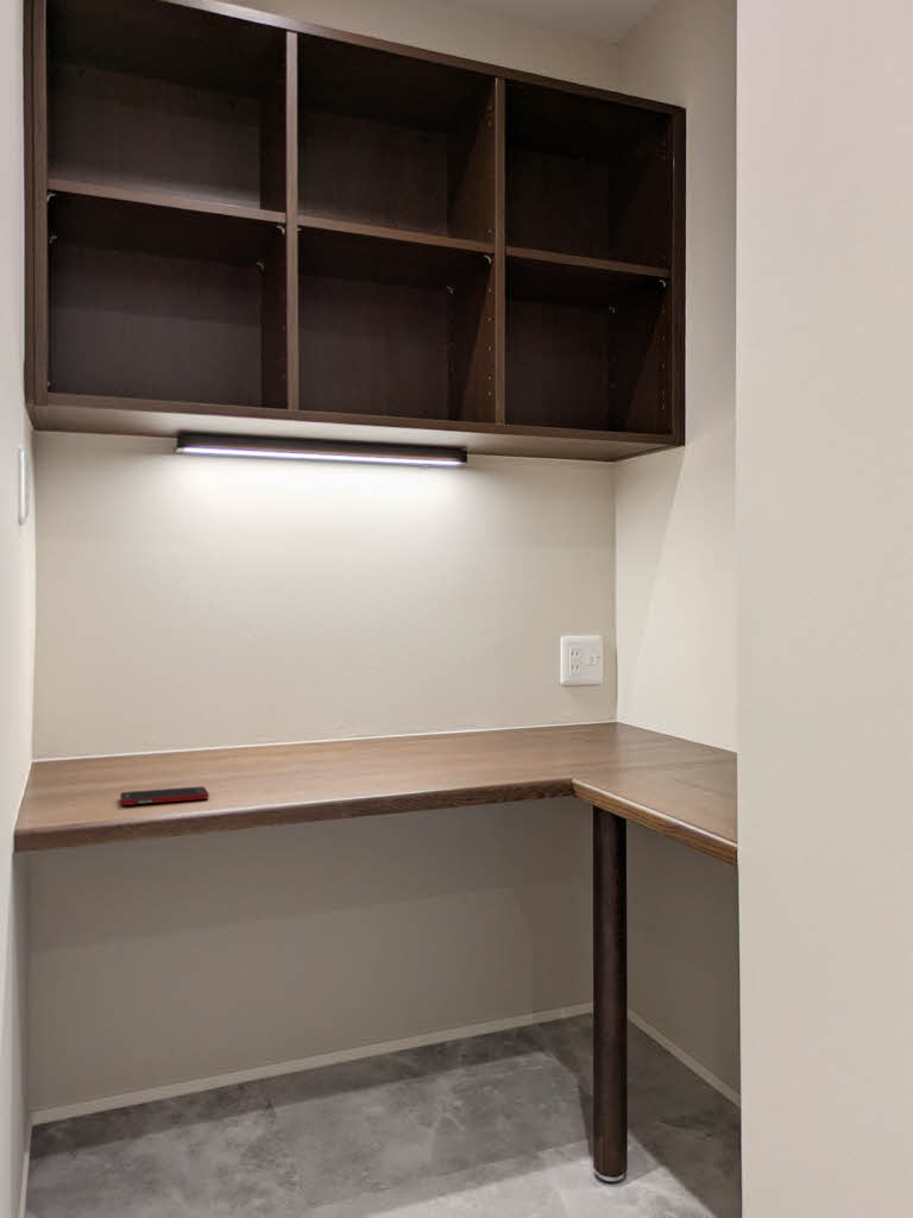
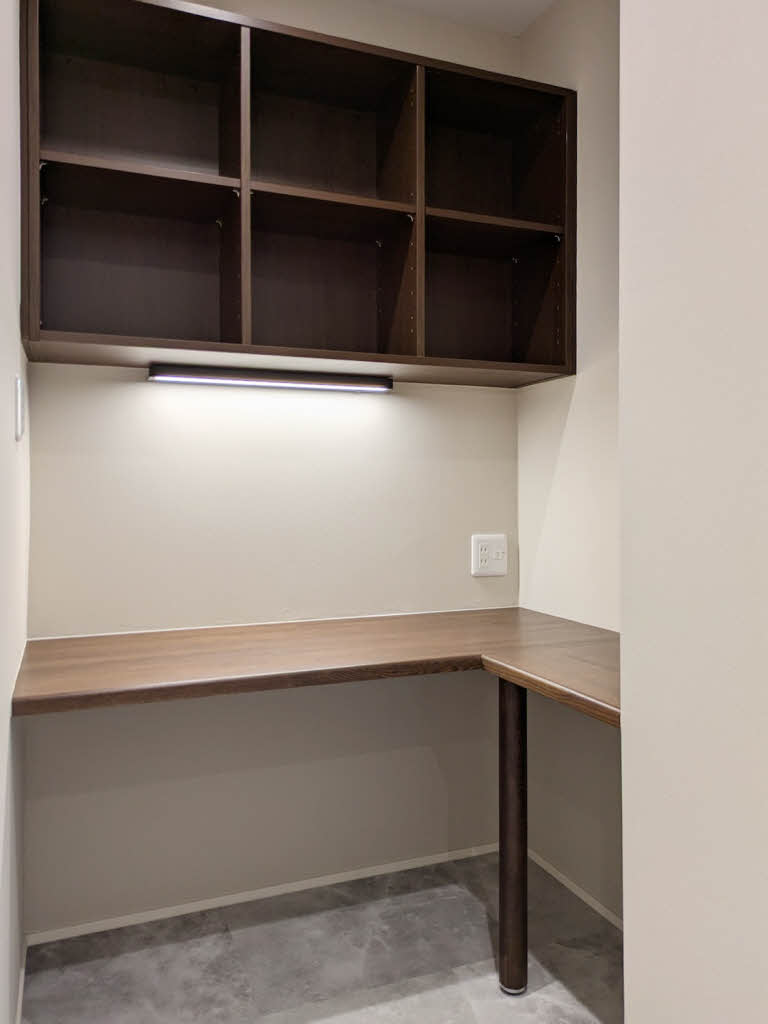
- cell phone (164, 796)
